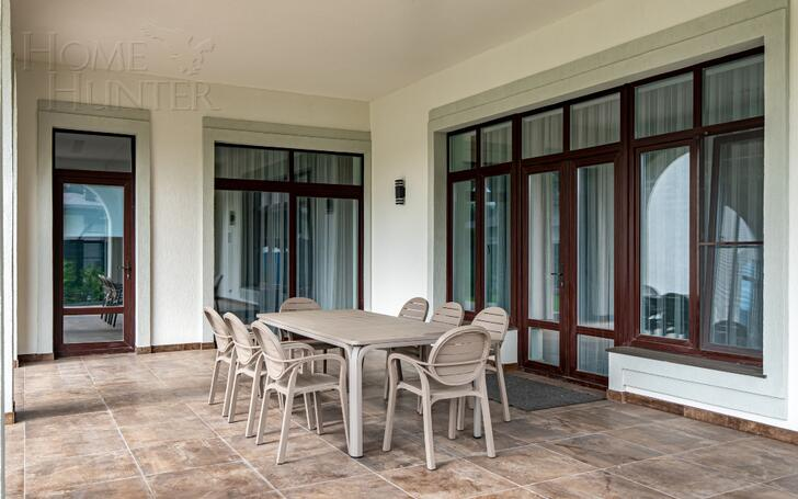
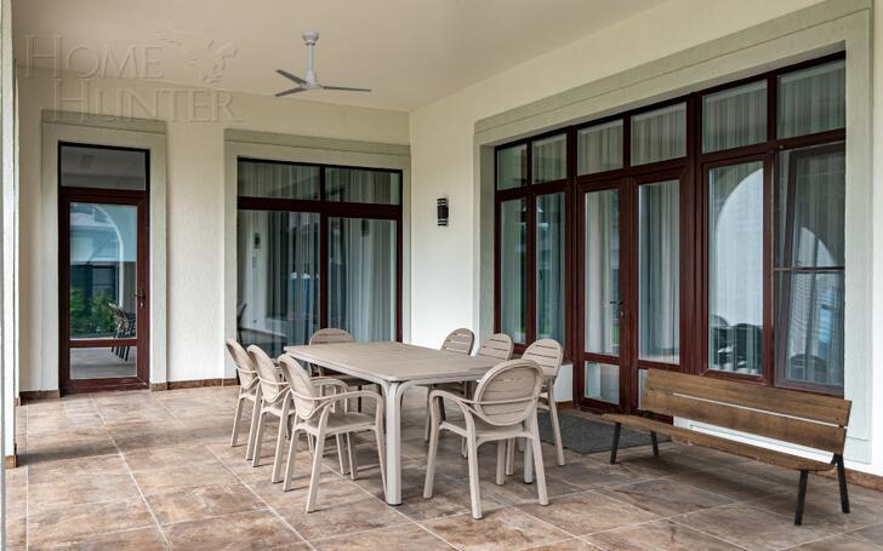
+ ceiling fan (312, 61)
+ bench (713, 435)
